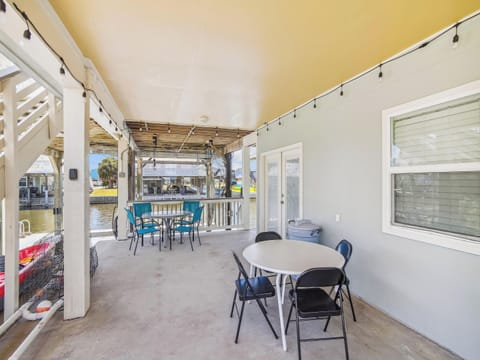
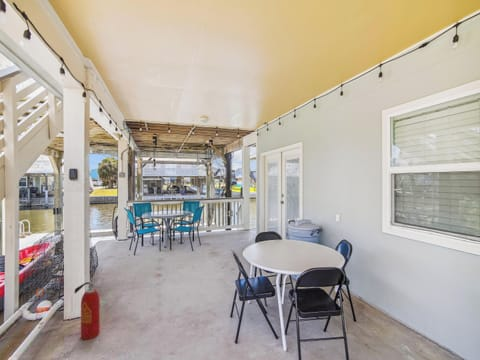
+ fire extinguisher (89, 307)
